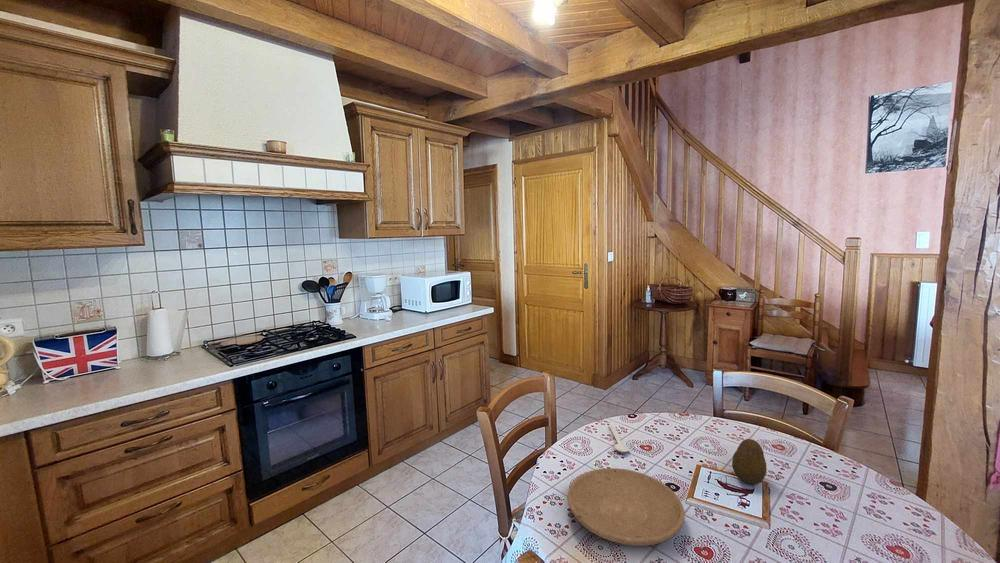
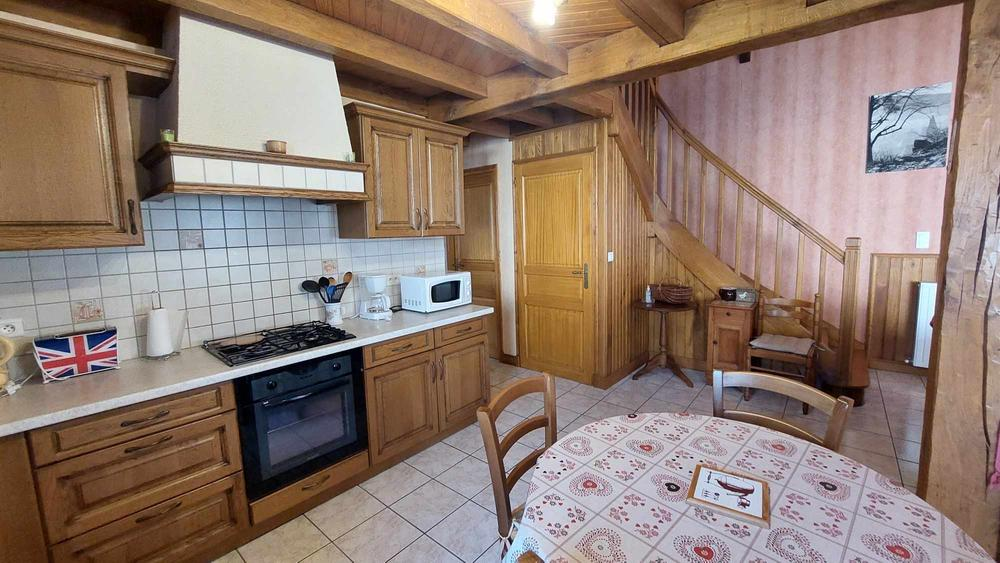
- spoon (616, 437)
- fruit (749, 461)
- plate (623, 507)
